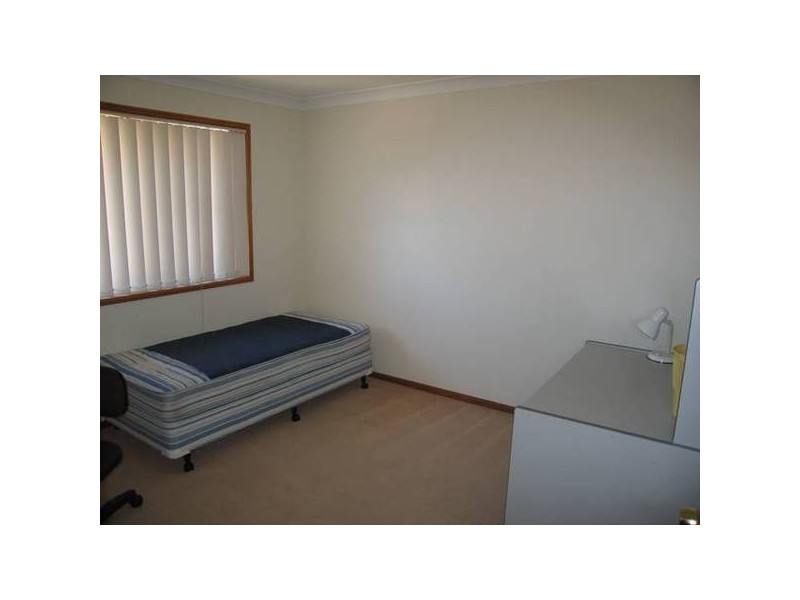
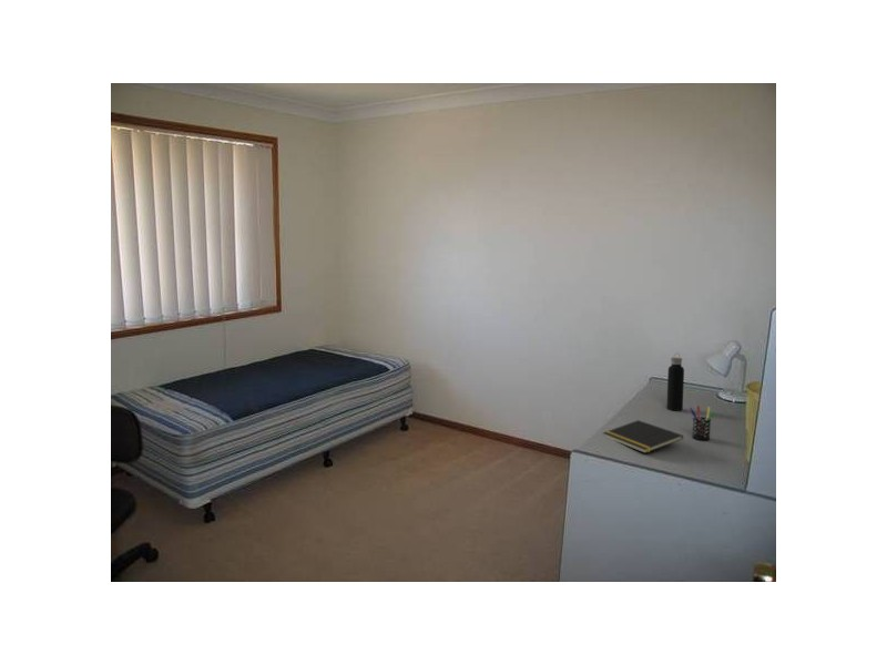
+ water bottle (675, 380)
+ pen holder (703, 422)
+ notepad (641, 436)
